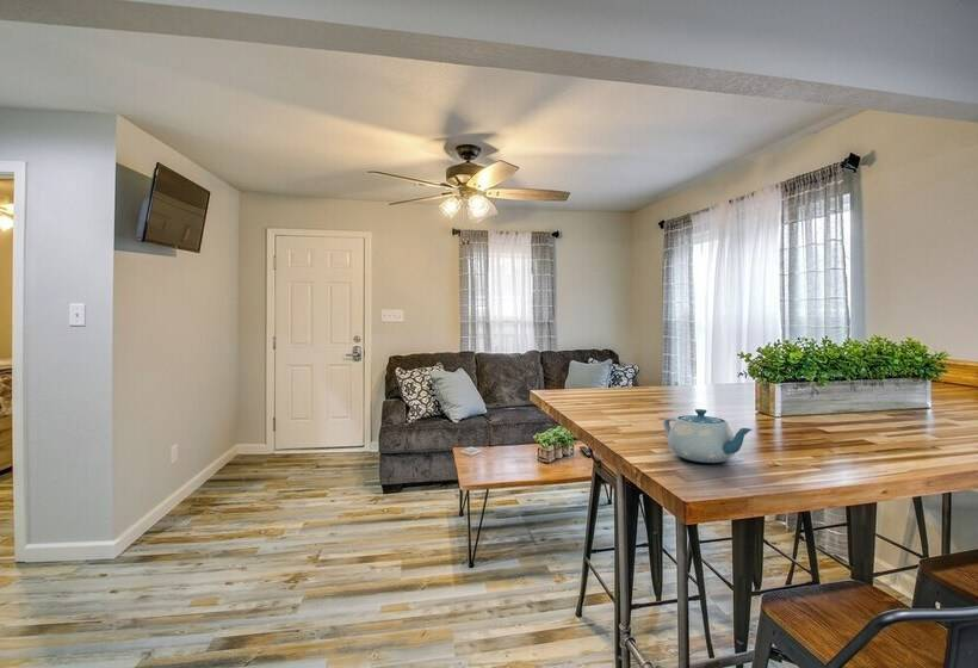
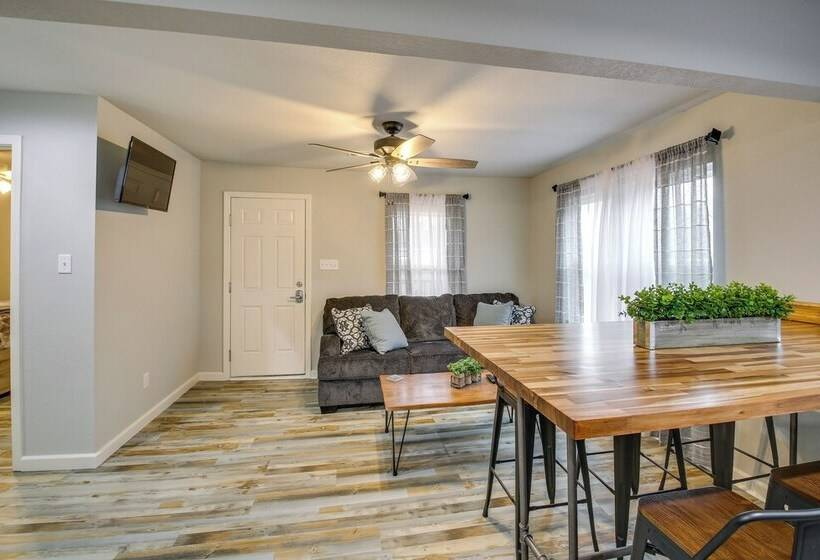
- chinaware (704, 433)
